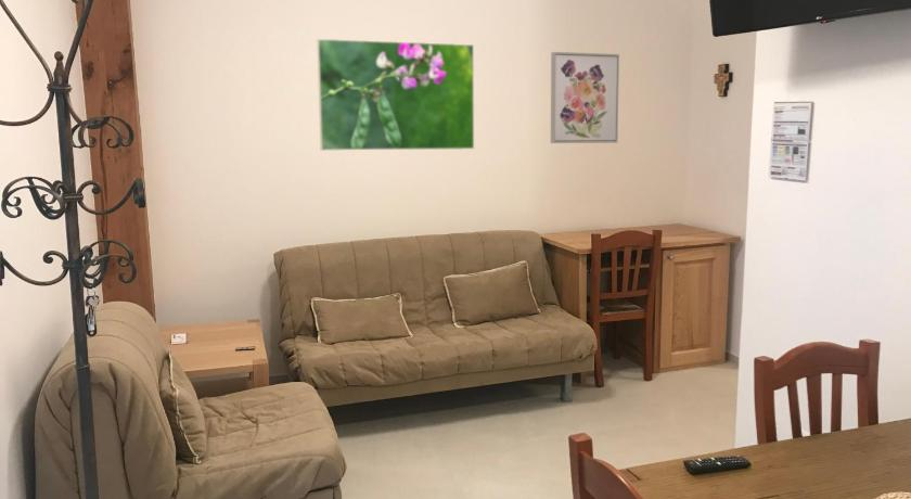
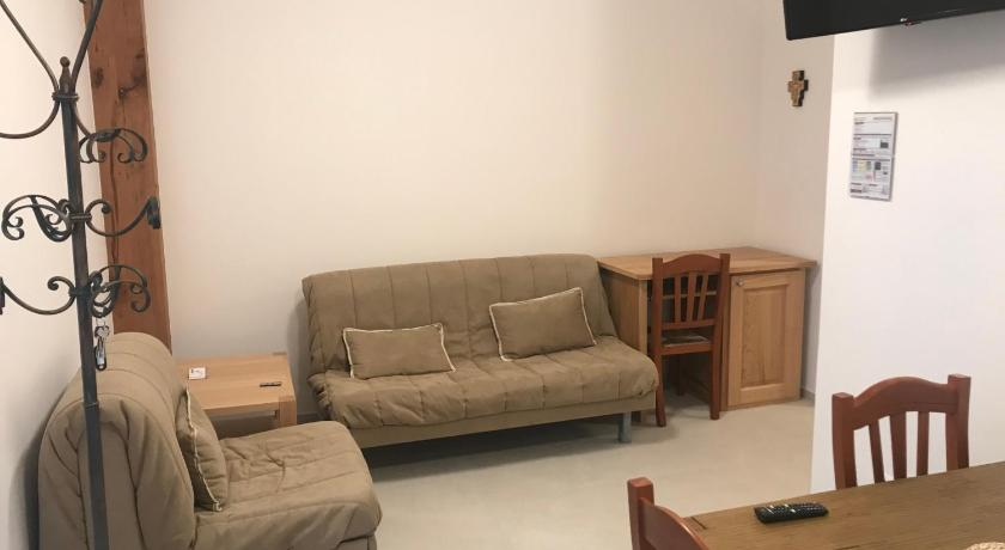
- wall art (585, 98)
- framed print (398, 95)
